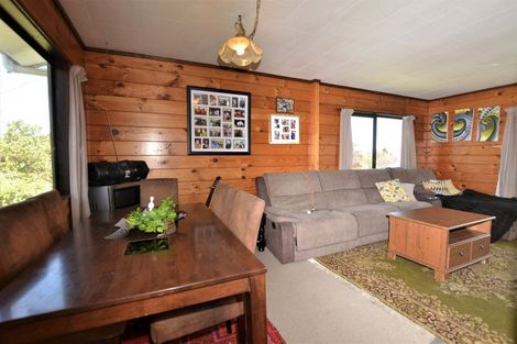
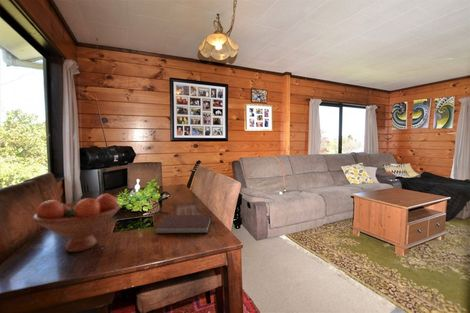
+ fruit bowl (80, 220)
+ notebook (185, 223)
